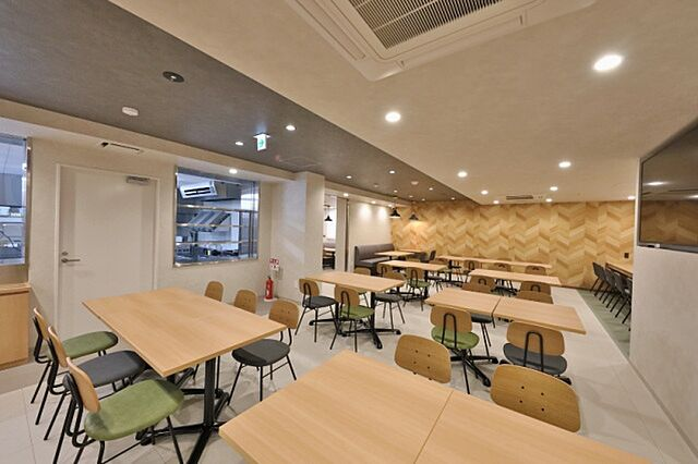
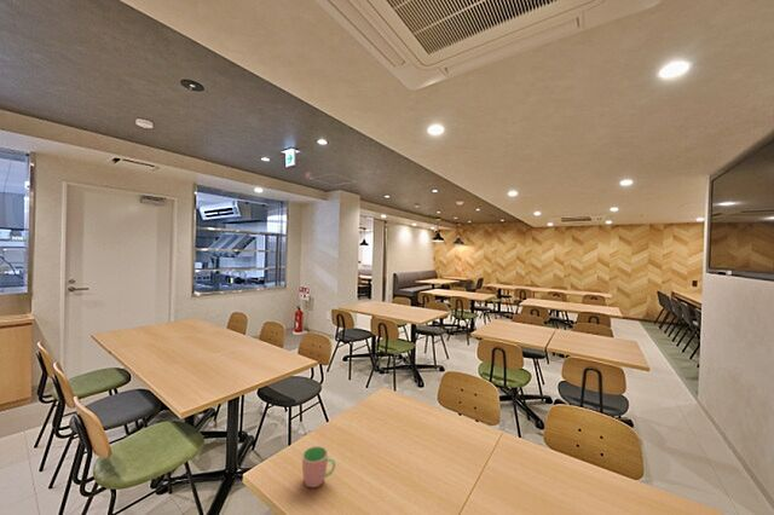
+ cup (318, 467)
